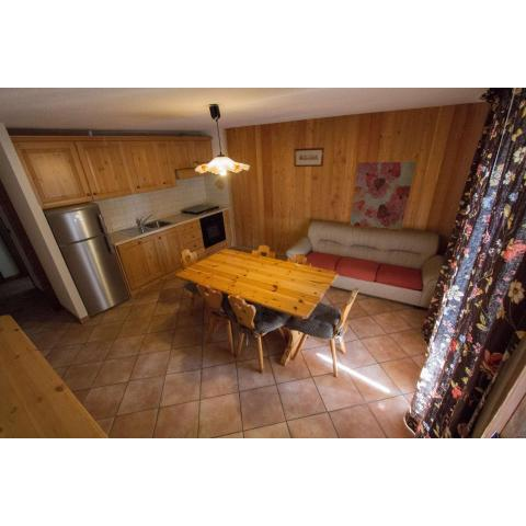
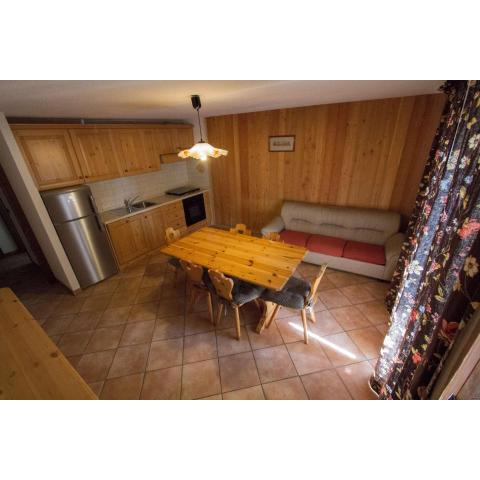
- wall art (379, 197)
